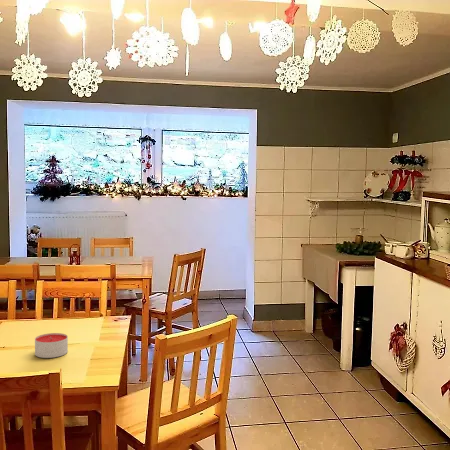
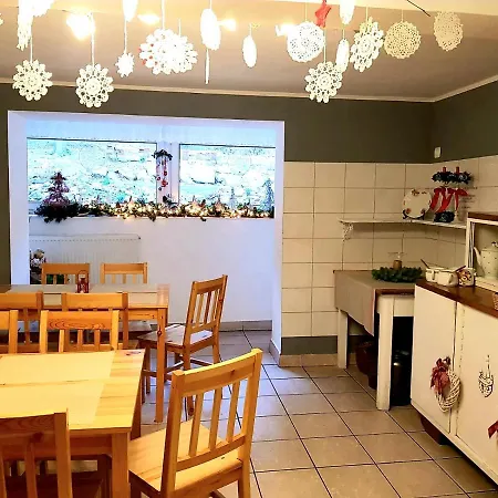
- candle (51, 344)
